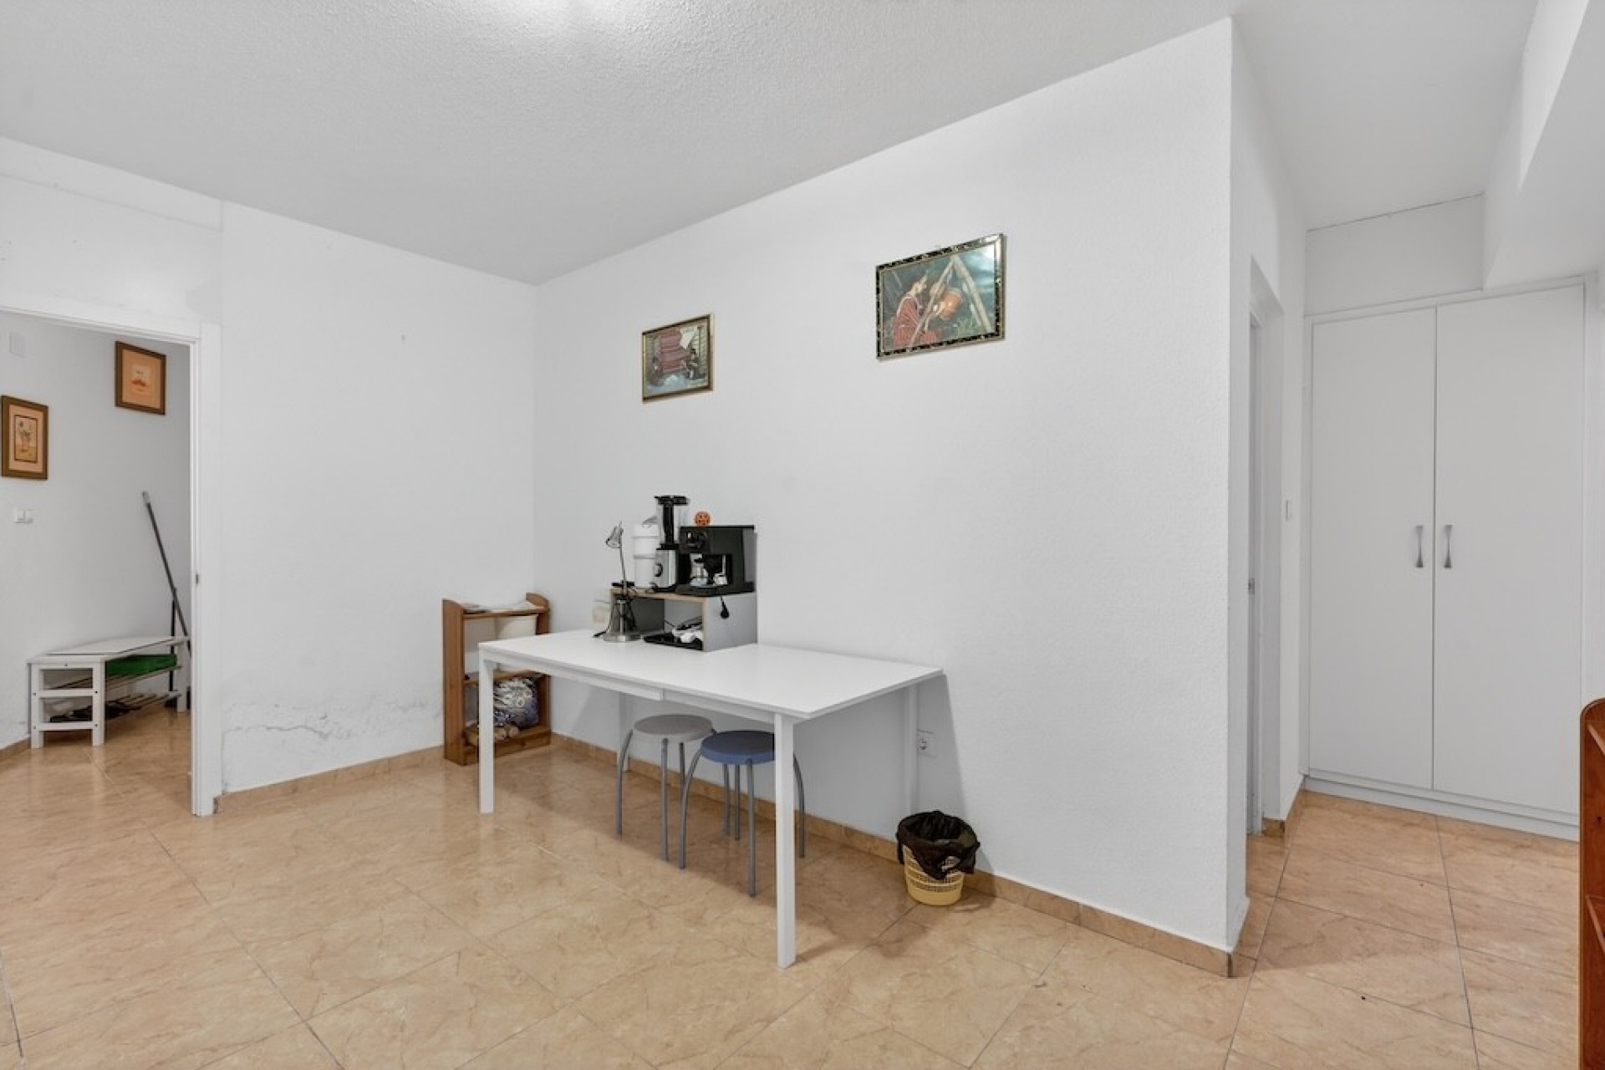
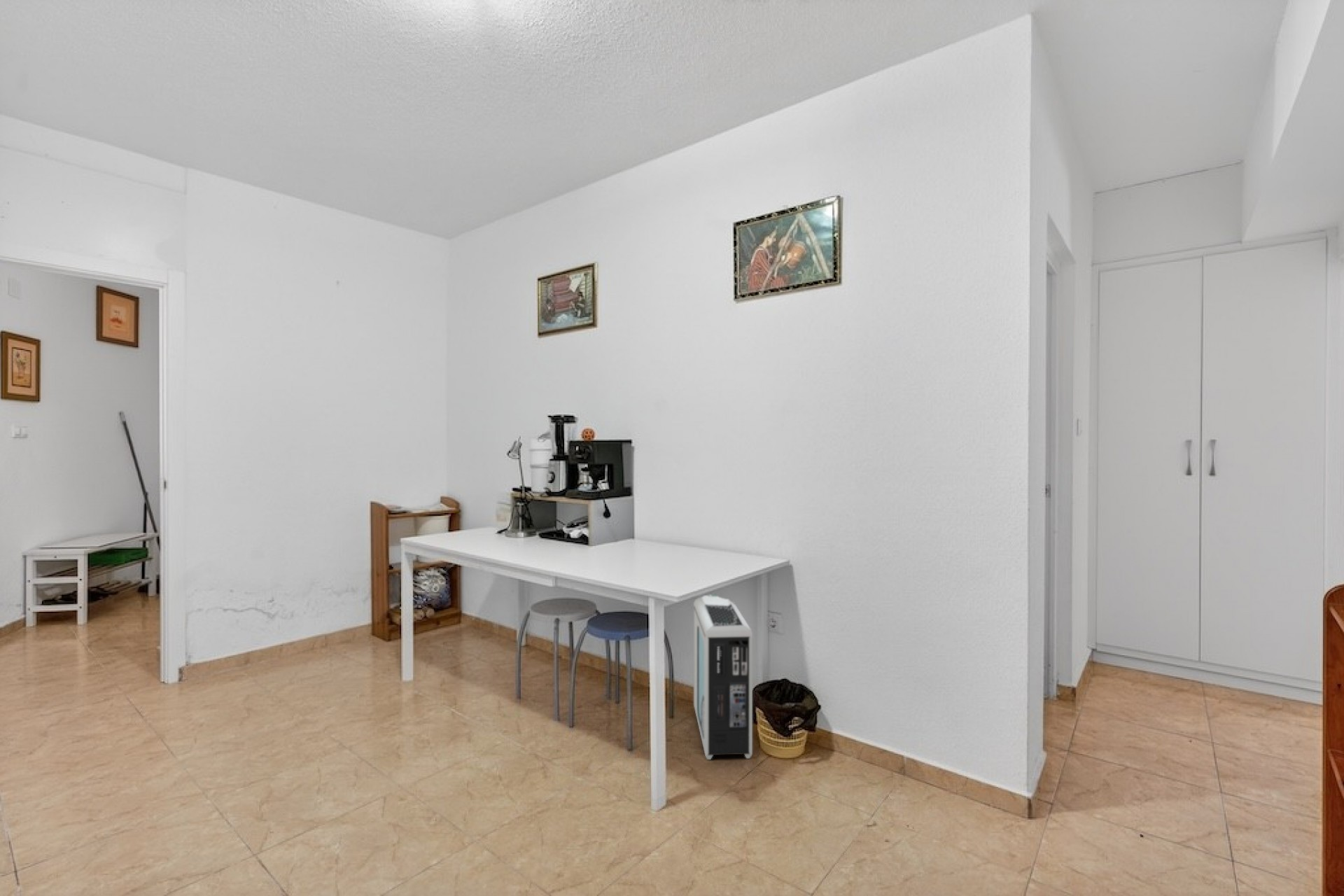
+ air purifier (720, 670)
